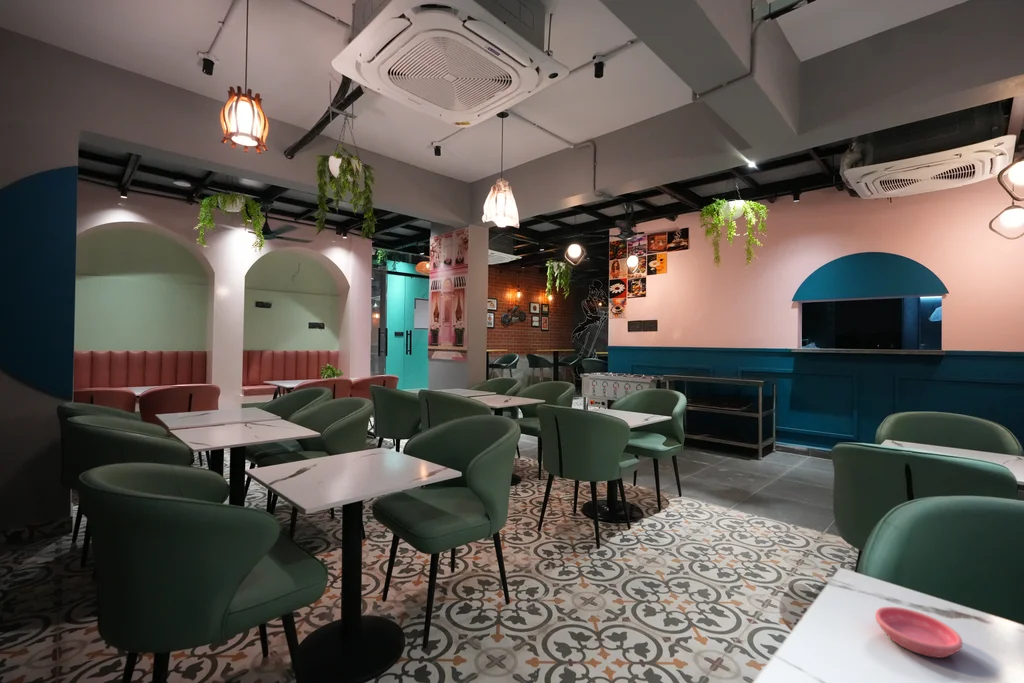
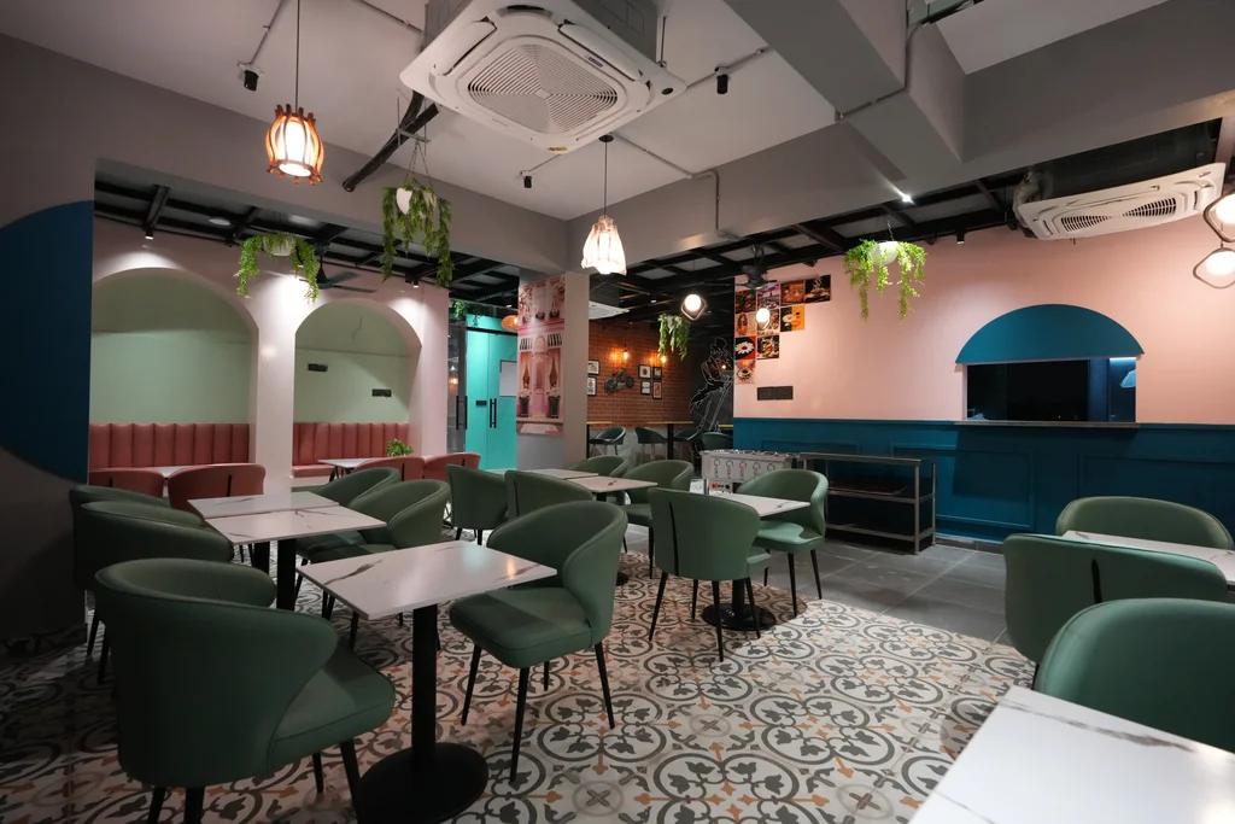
- saucer (916, 633)
